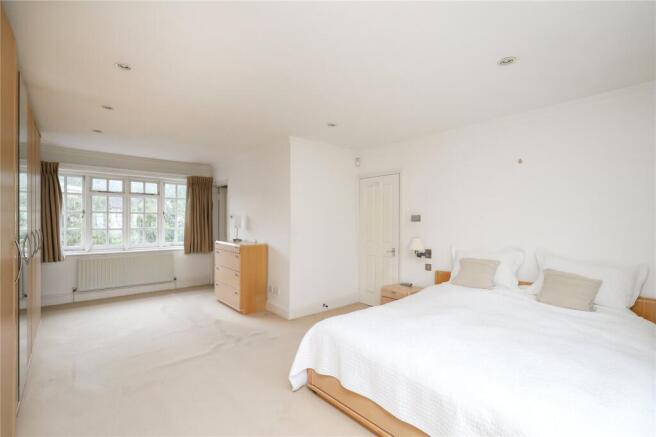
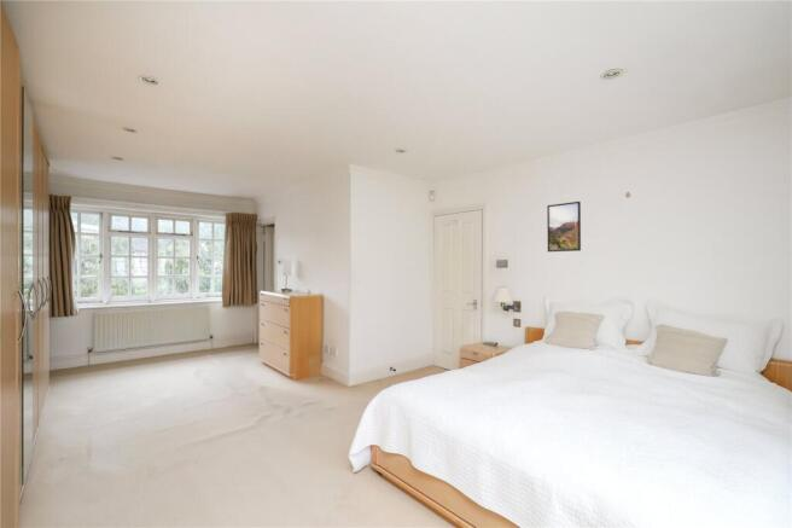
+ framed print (563, 227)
